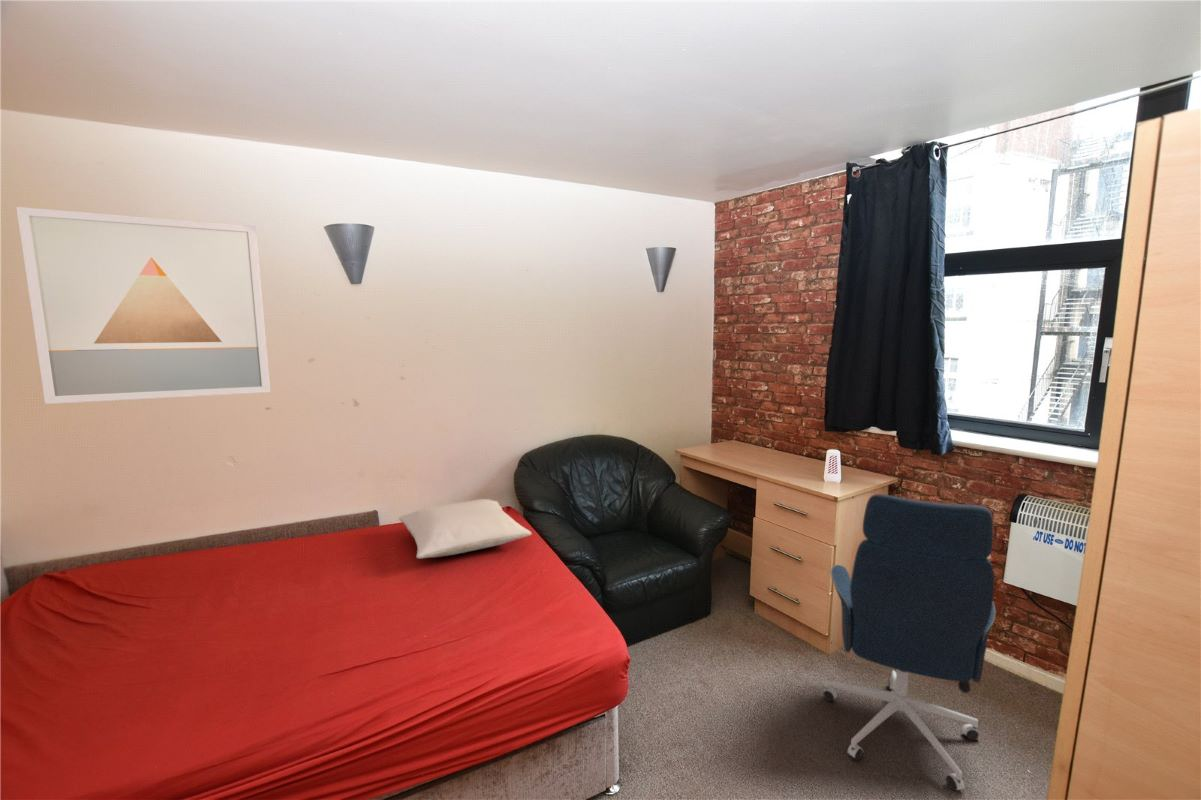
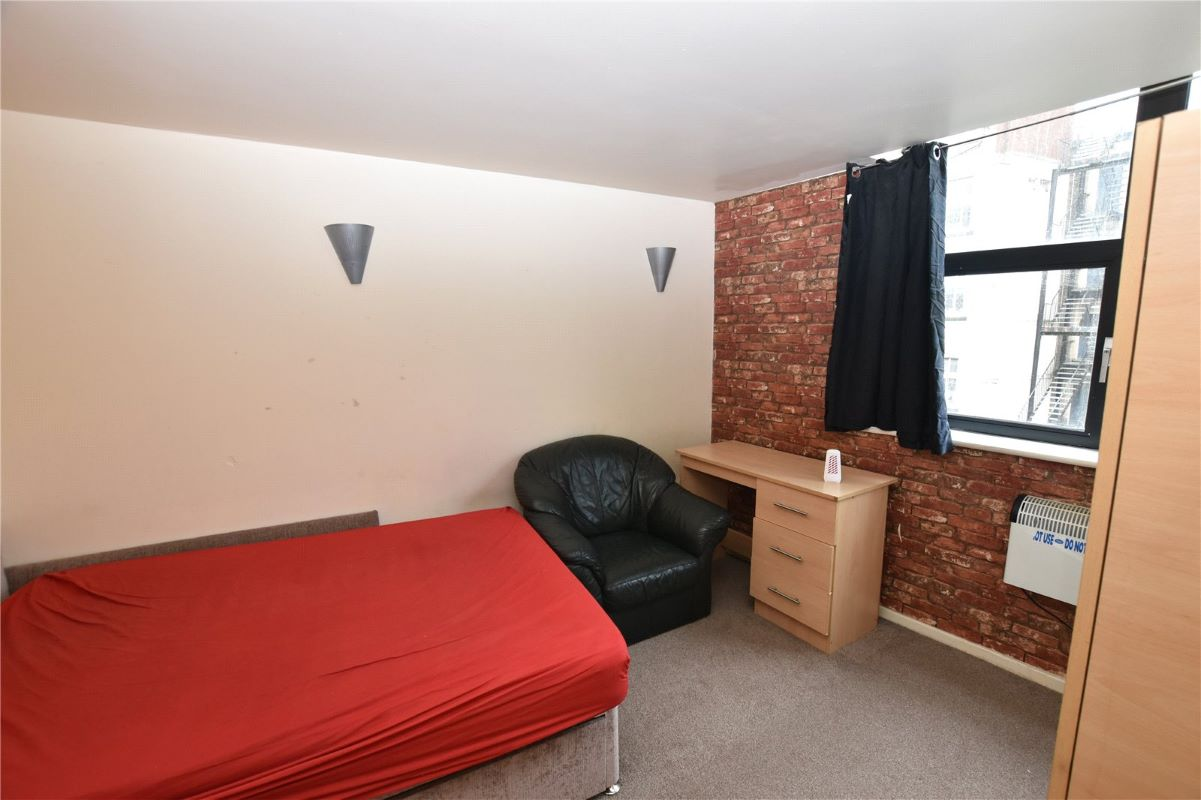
- office chair (908, 612)
- wall art (157, 309)
- pillow (462, 525)
